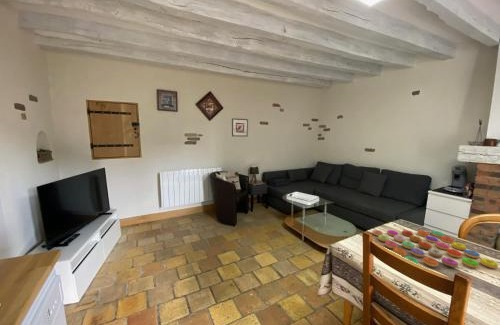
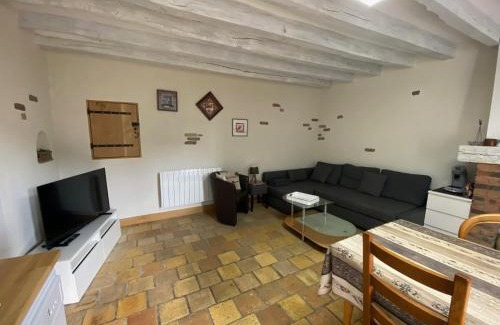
- board game (425, 245)
